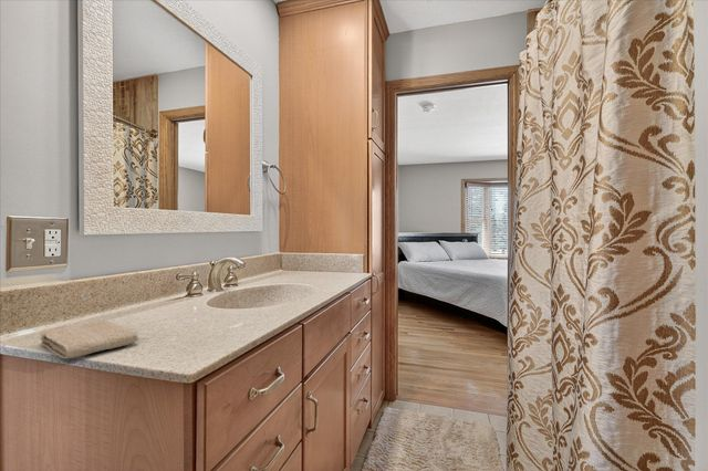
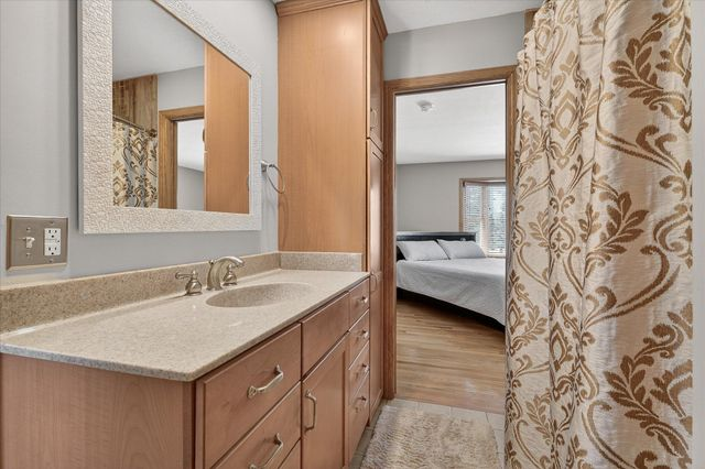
- washcloth (87, 335)
